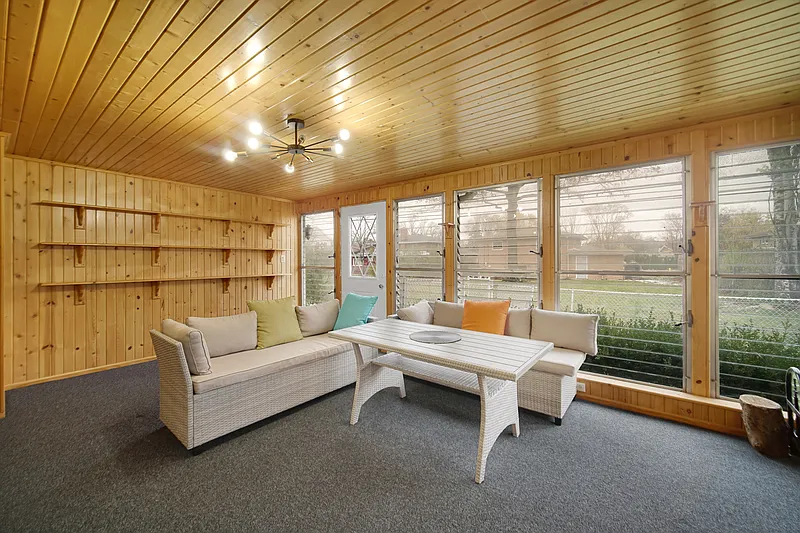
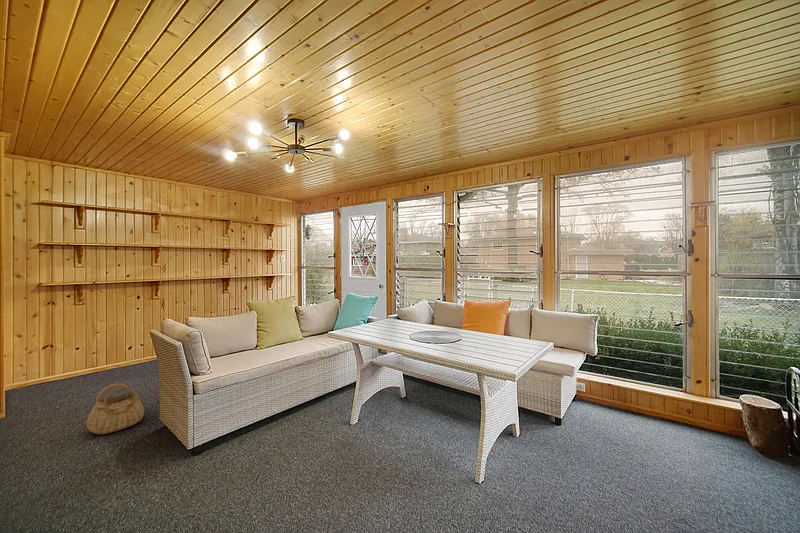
+ basket (116, 406)
